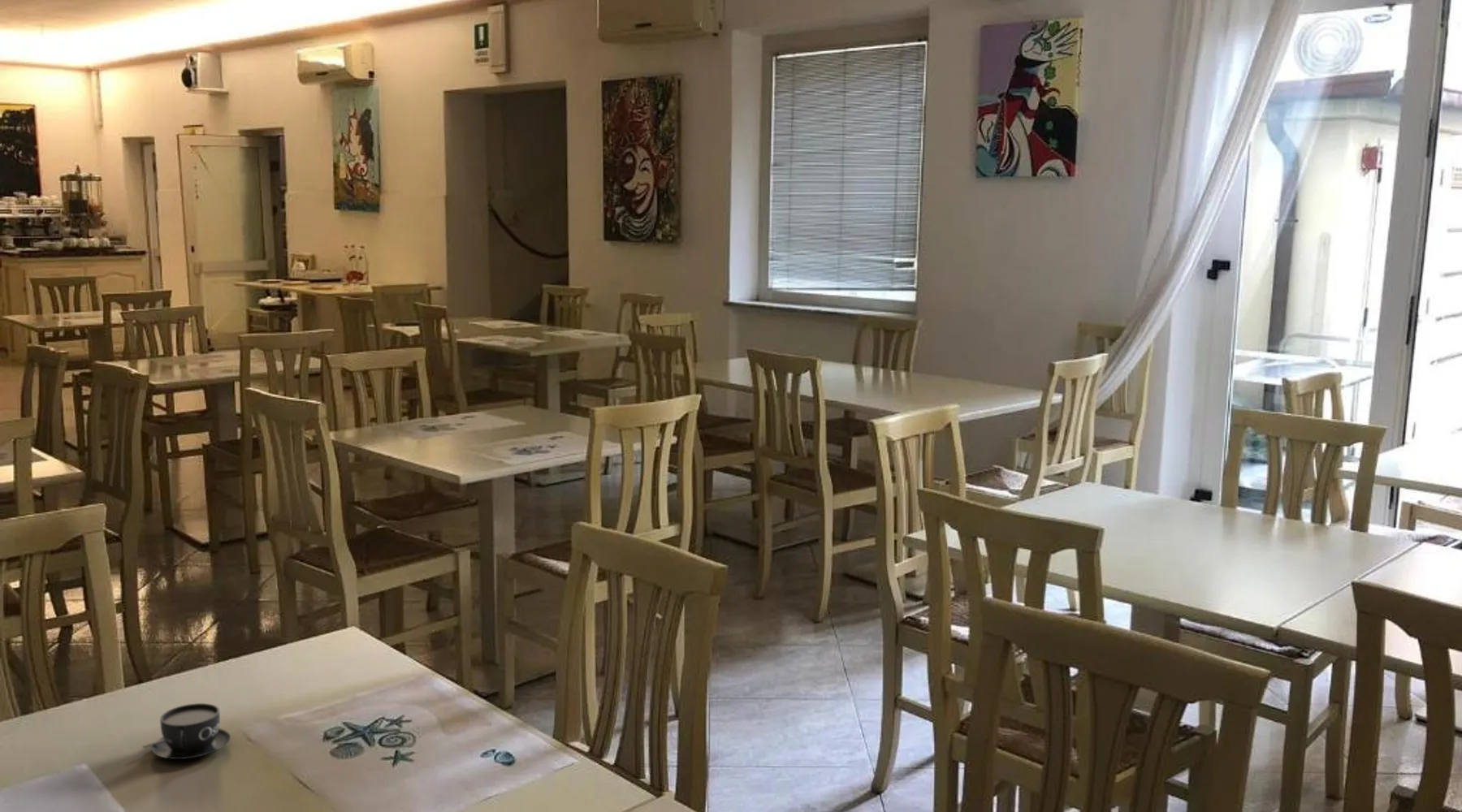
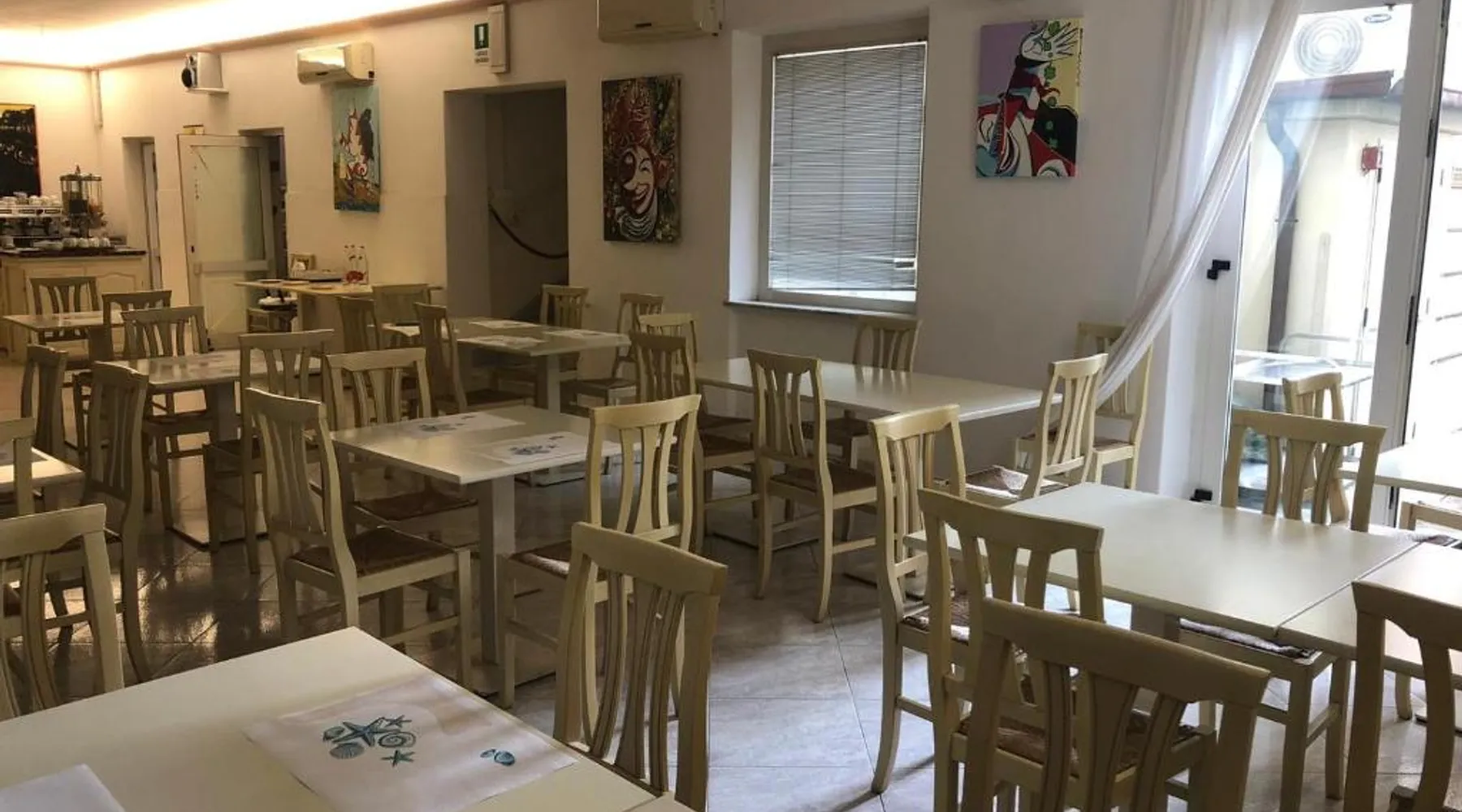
- teacup (187, 731)
